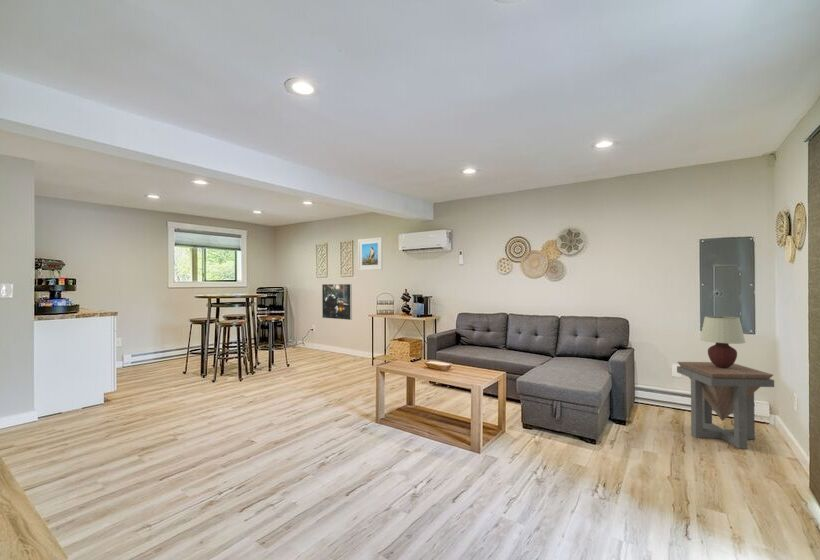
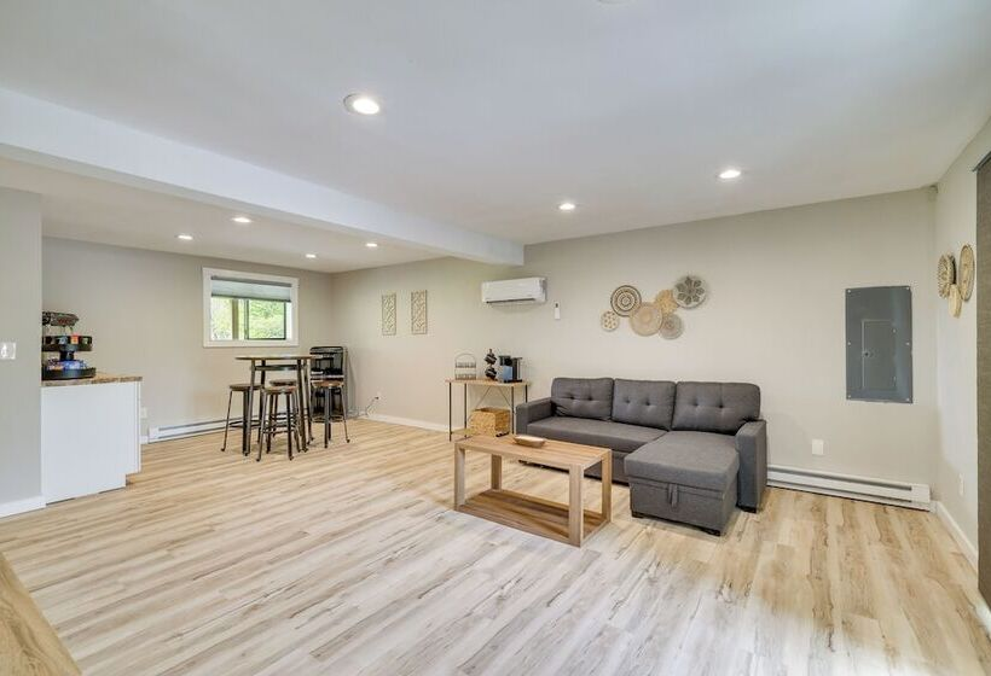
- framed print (336, 301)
- side table (722, 402)
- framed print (370, 254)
- table lamp (722, 342)
